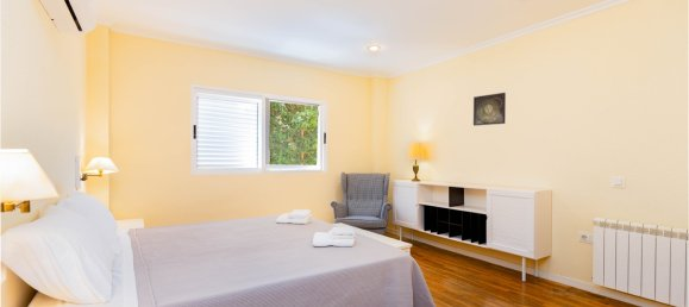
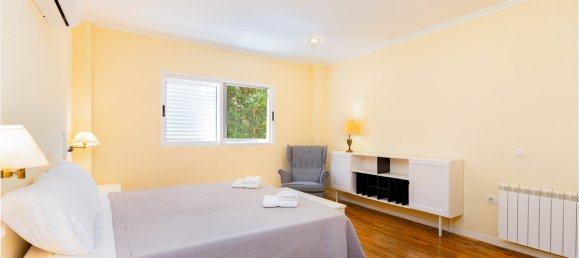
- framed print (488, 109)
